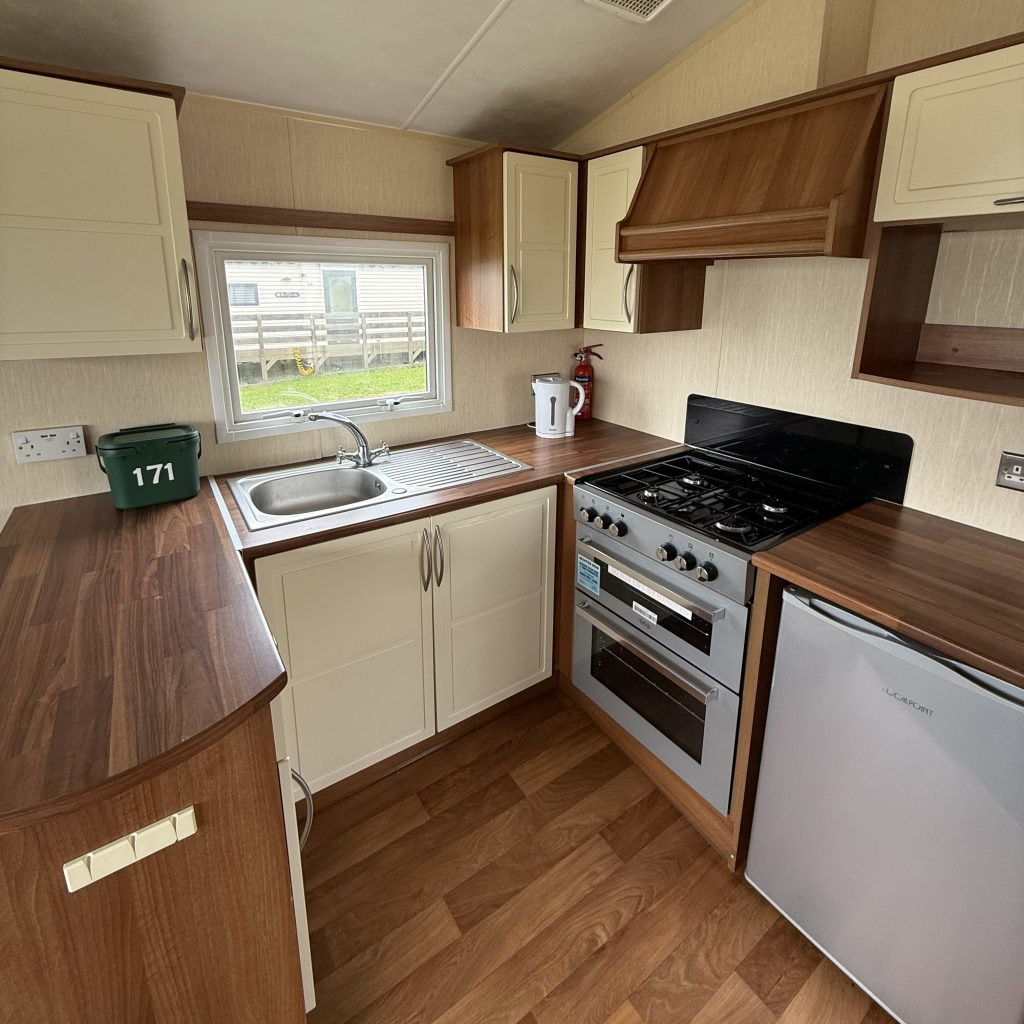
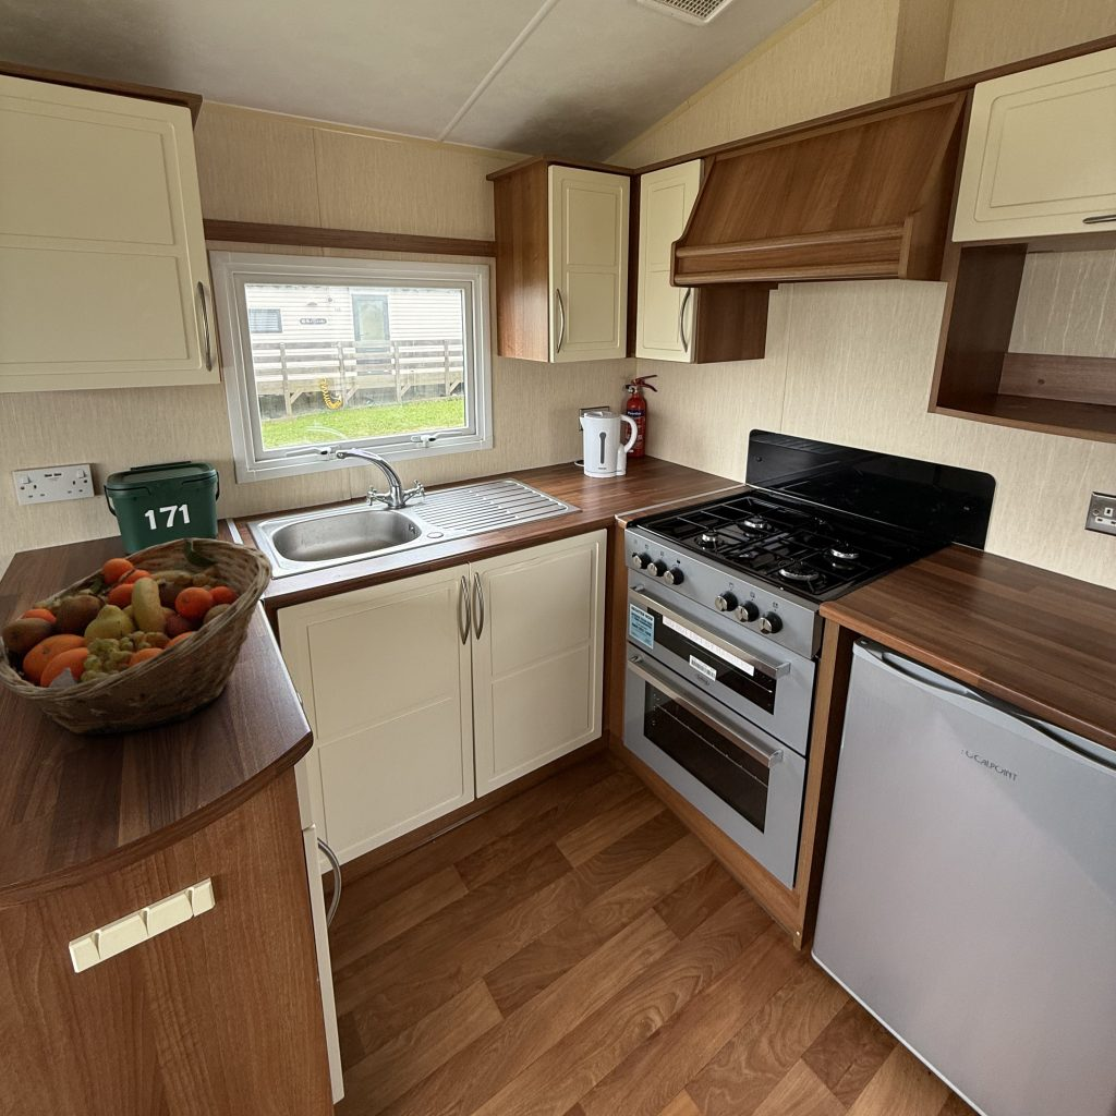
+ fruit basket (143, 626)
